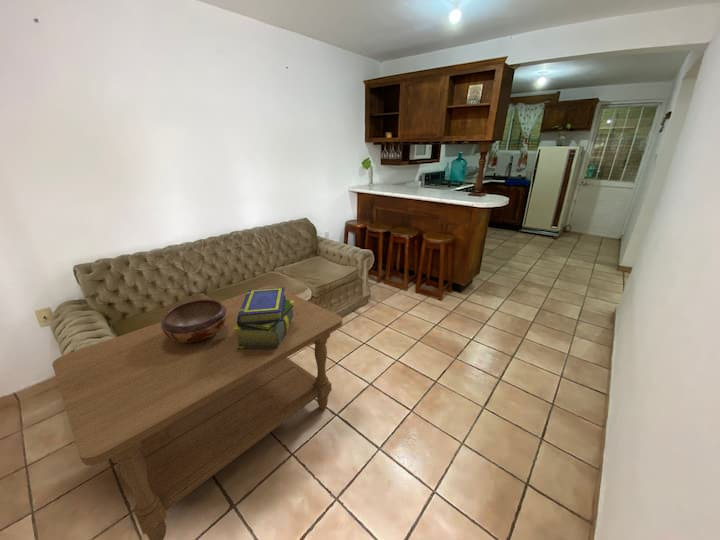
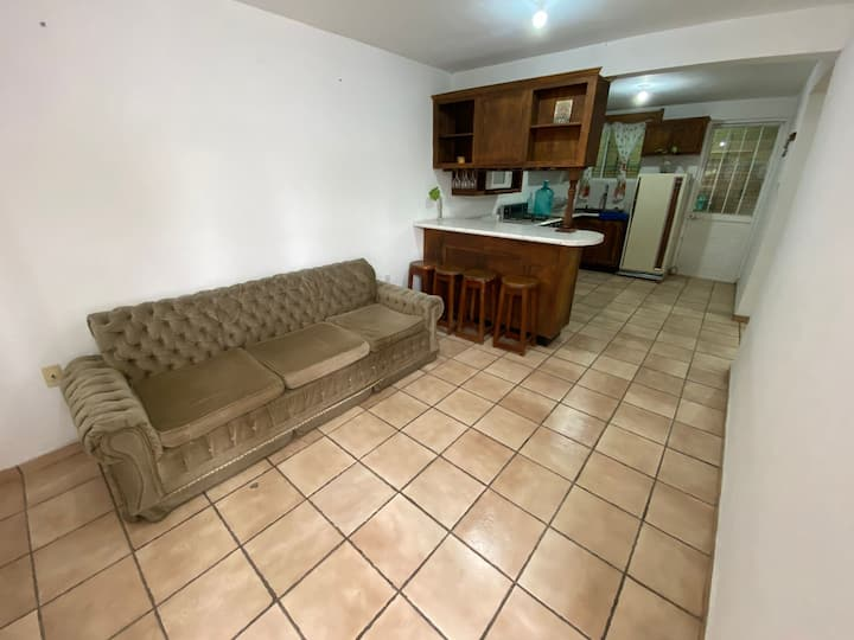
- decorative bowl (196, 322)
- coffee table (225, 387)
- stack of books (266, 316)
